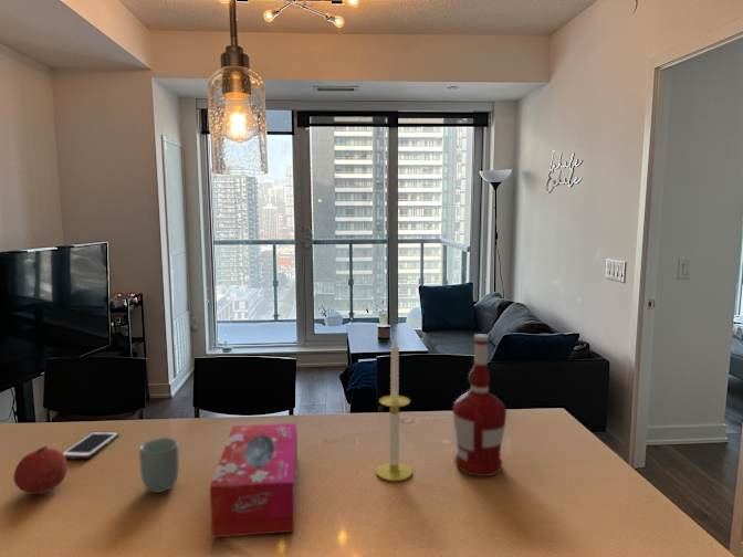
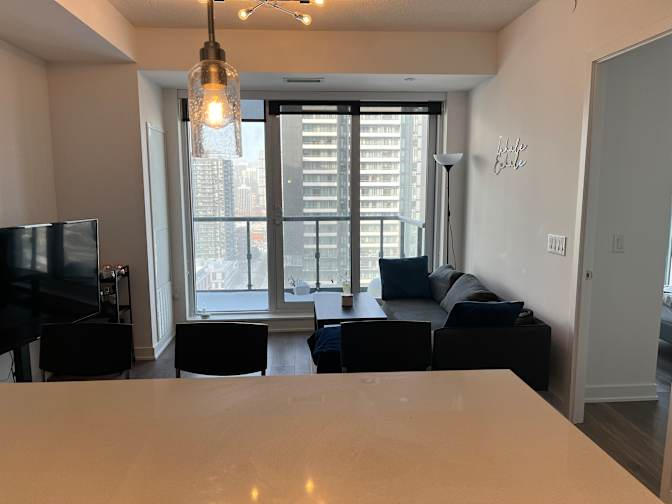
- tissue box (260, 472)
- alcohol (479, 401)
- cell phone (91, 444)
- fruit (42, 469)
- candle (394, 406)
- cup (159, 466)
